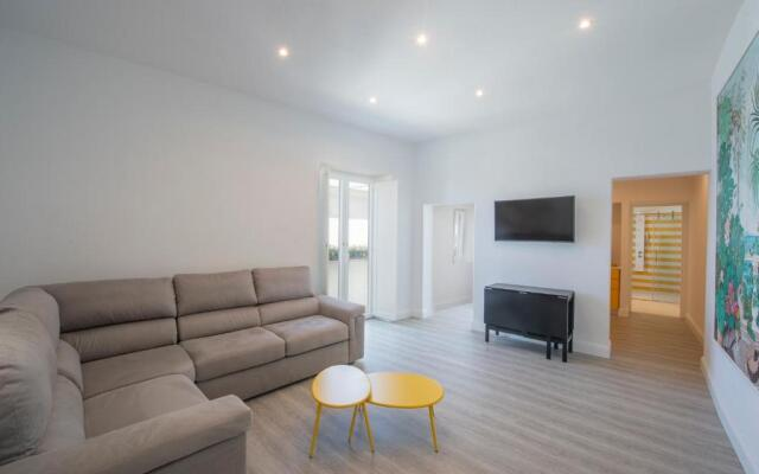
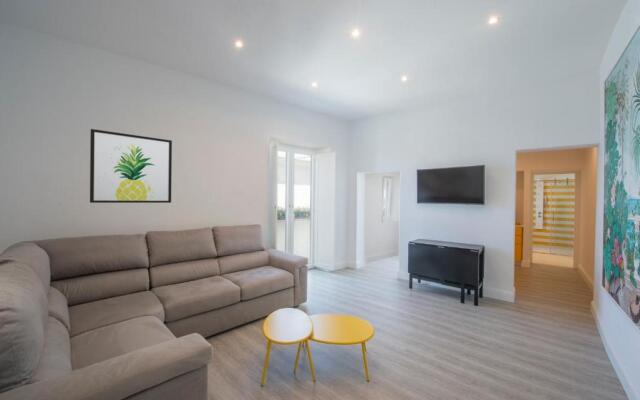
+ wall art (134, 169)
